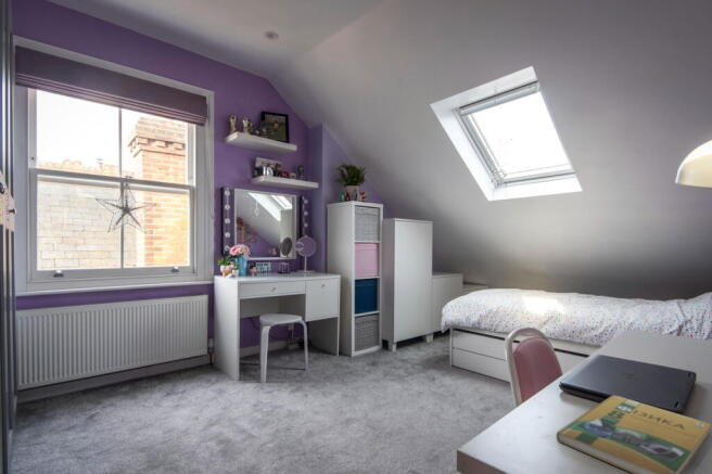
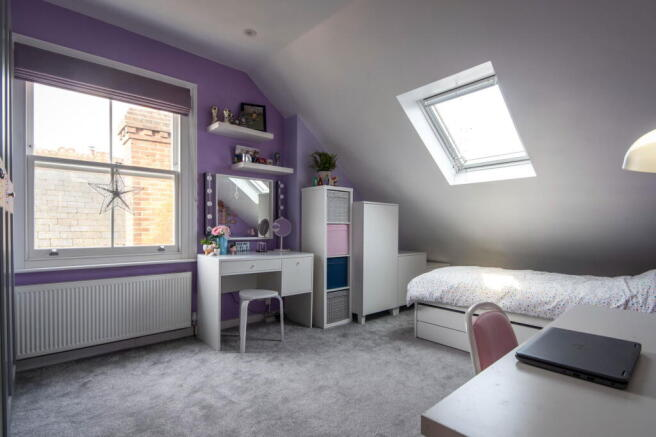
- booklet (635, 432)
